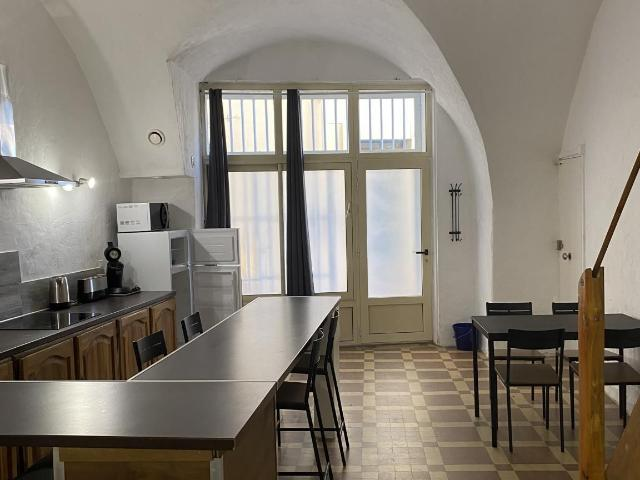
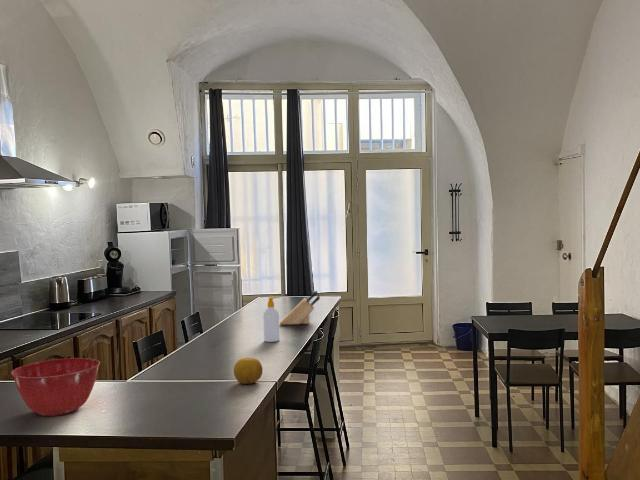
+ fruit (248, 370)
+ soap bottle (271, 318)
+ knife block (300, 307)
+ mixing bowl (57, 388)
